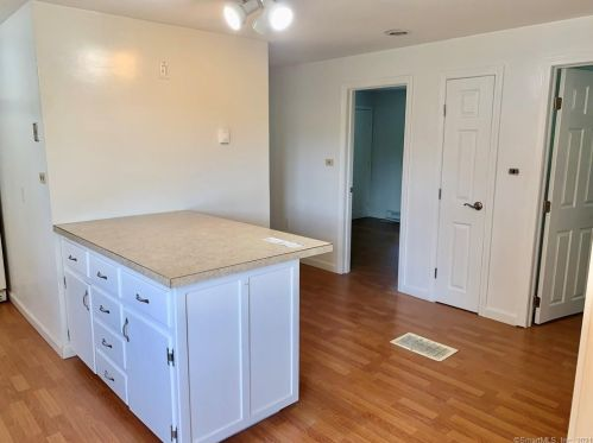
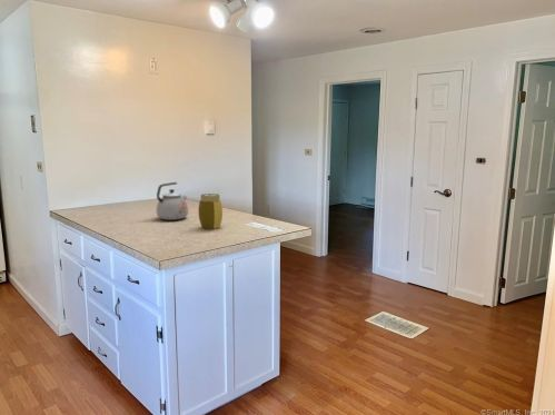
+ jar (210, 210)
+ kettle (171, 200)
